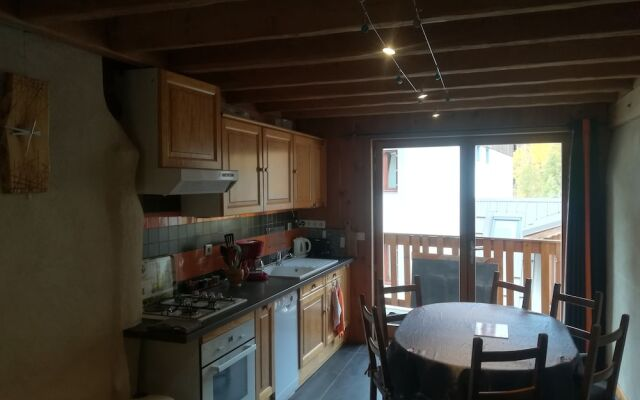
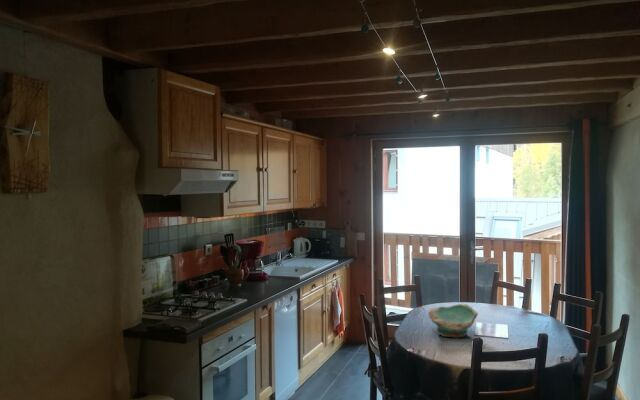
+ bowl (452, 320)
